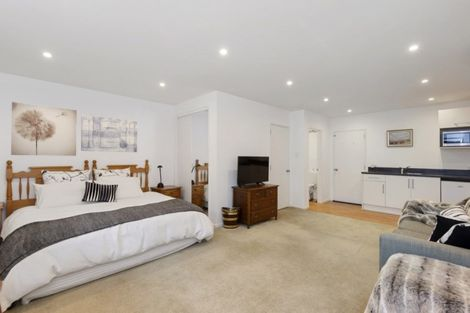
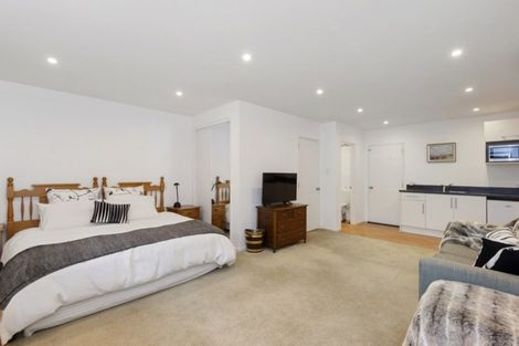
- wall art (111, 135)
- wall art (46, 130)
